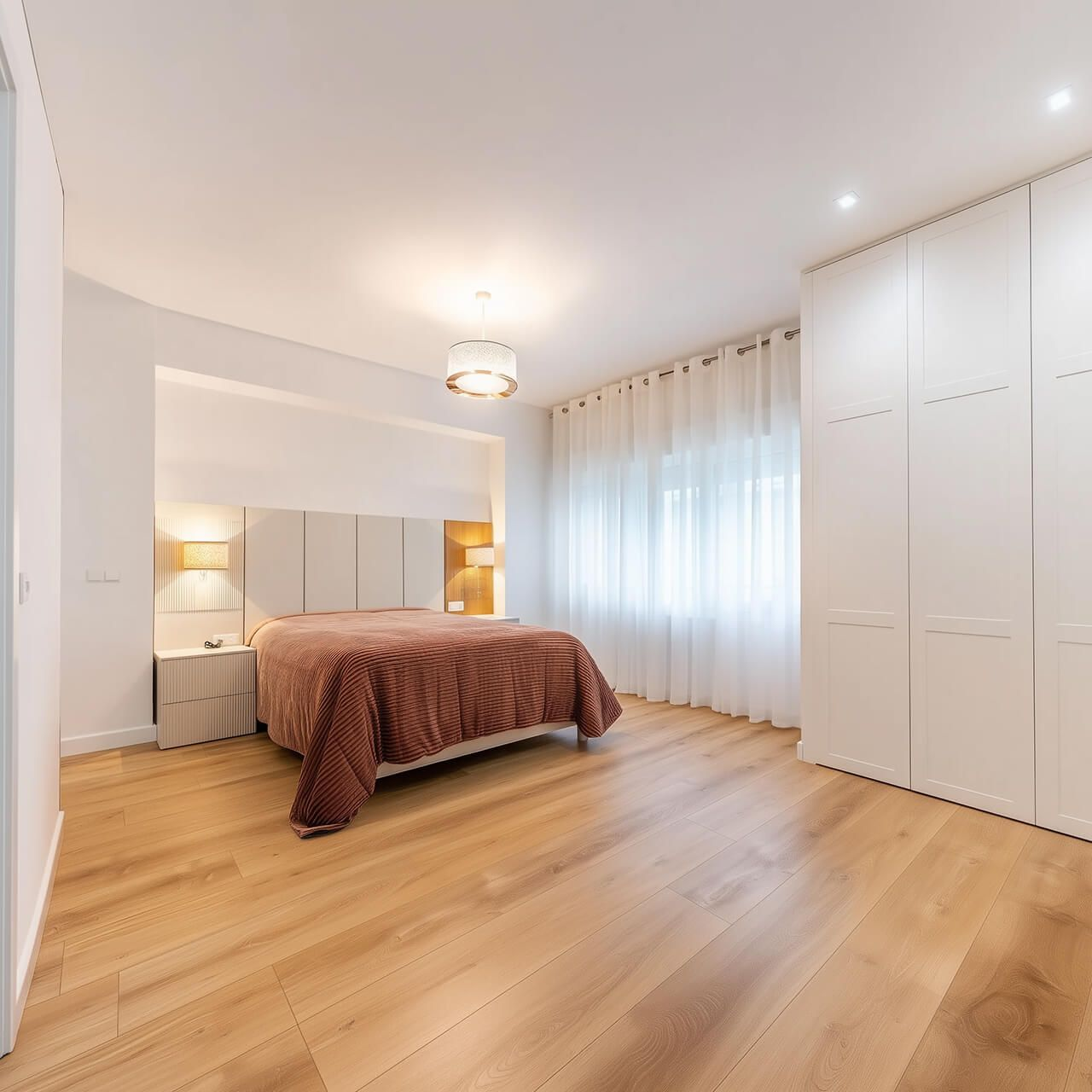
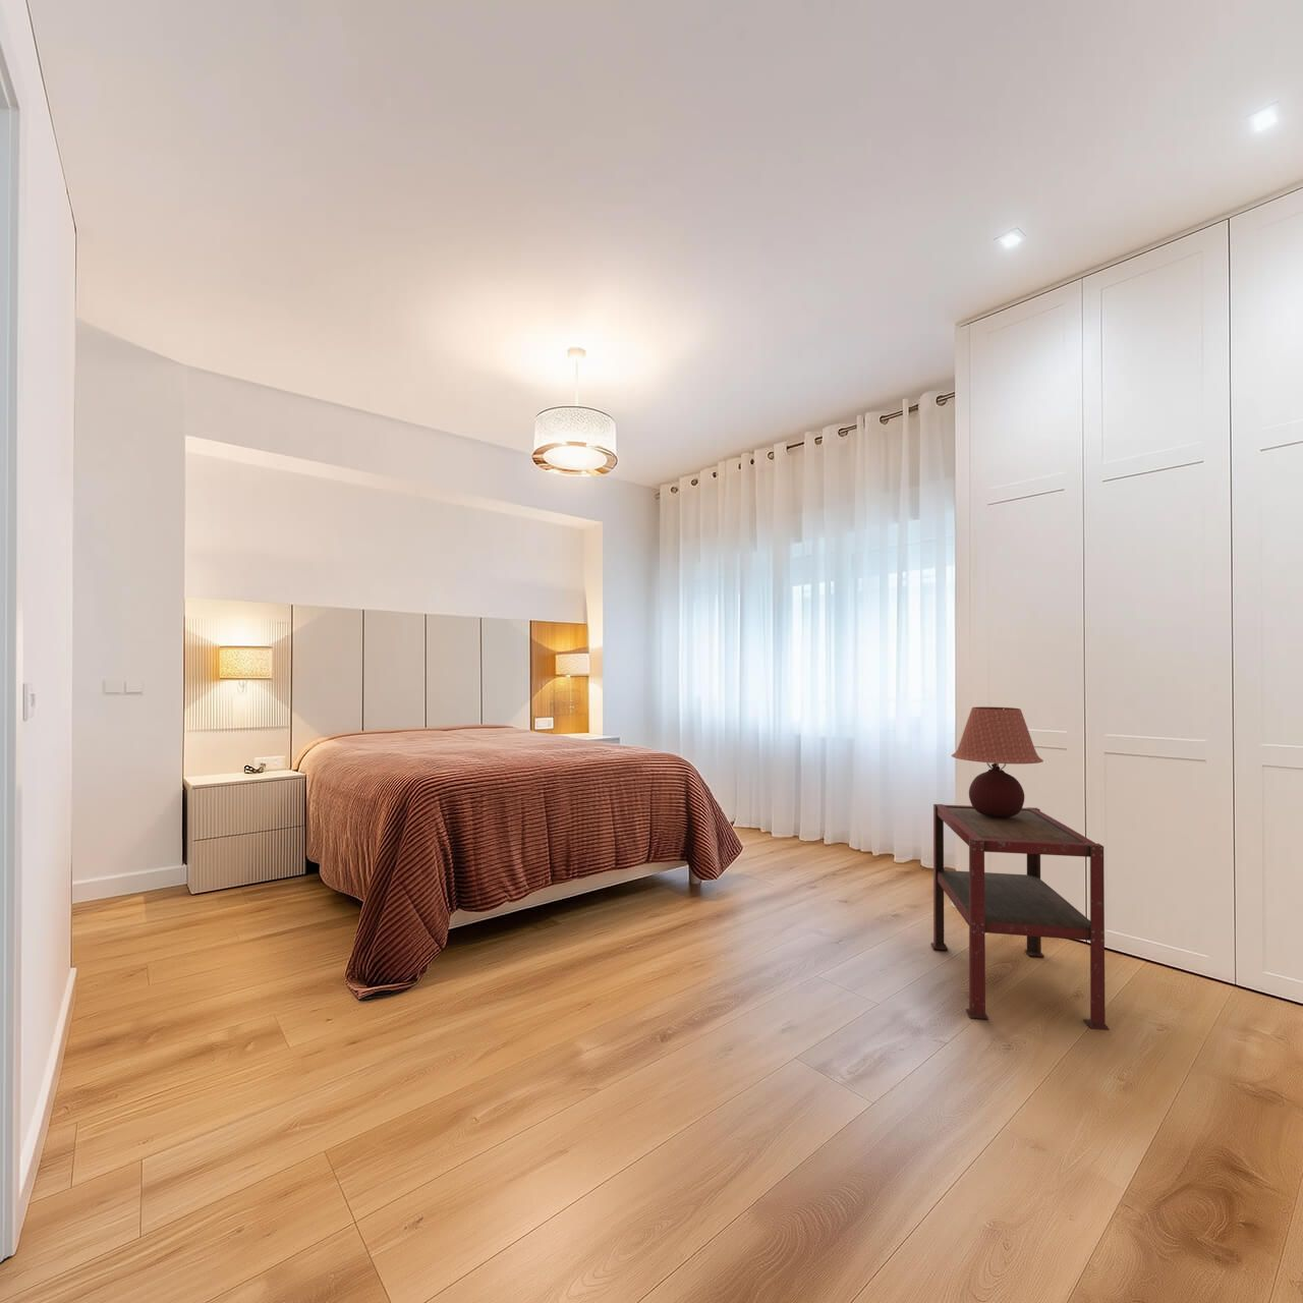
+ side table (1008, 901)
+ table lamp (995, 760)
